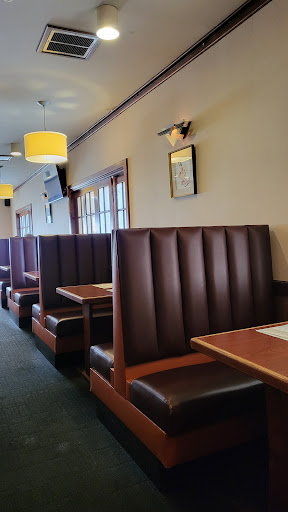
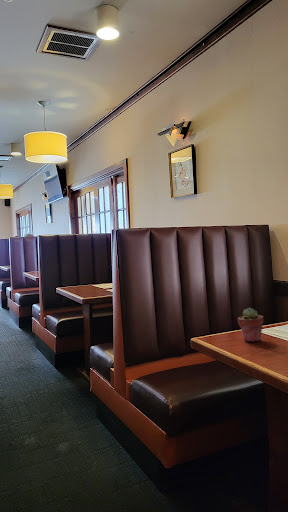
+ potted succulent (250, 323)
